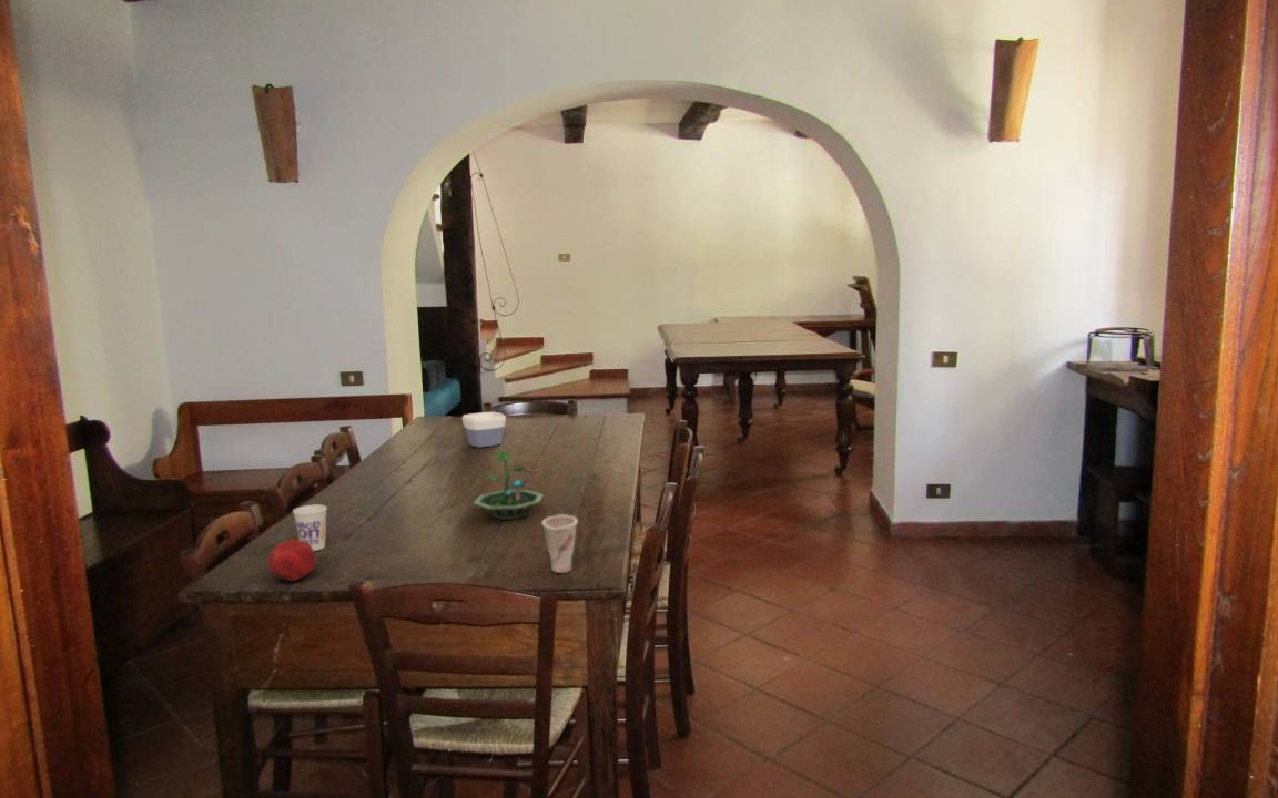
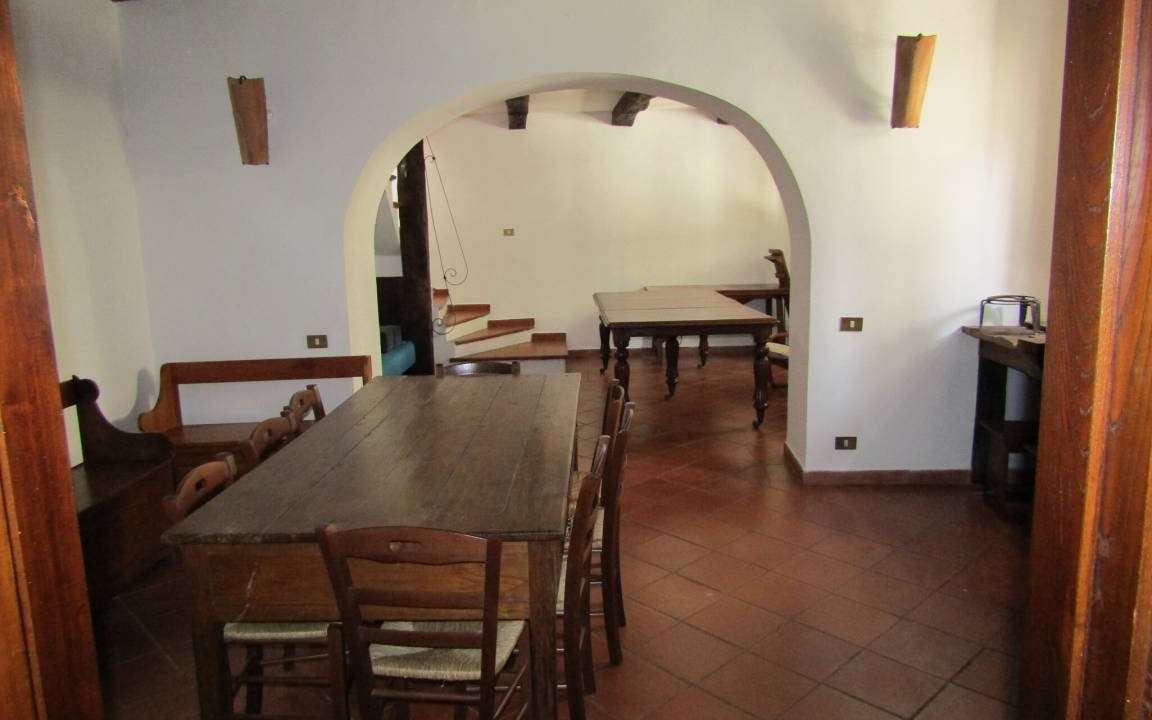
- cup (560, 545)
- cup (311, 528)
- fruit (292, 556)
- bowl (484, 429)
- terrarium (507, 461)
